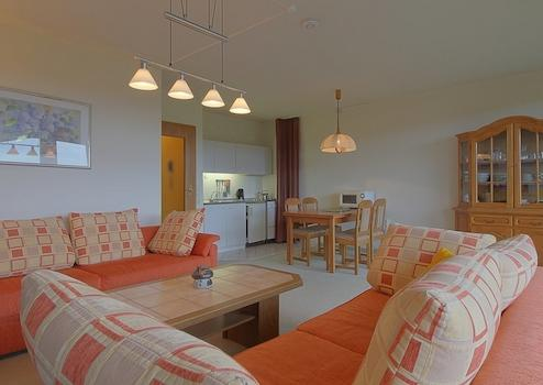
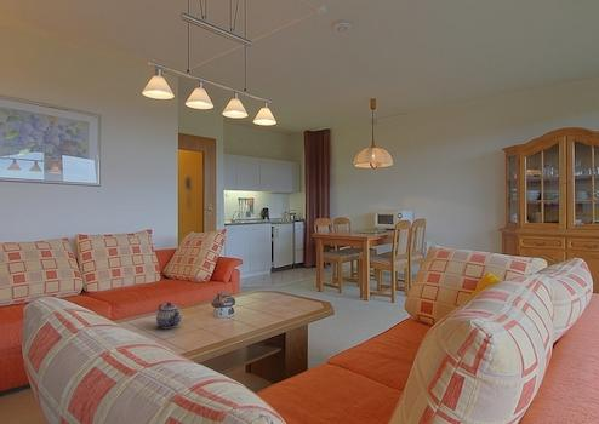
+ teapot (169, 314)
